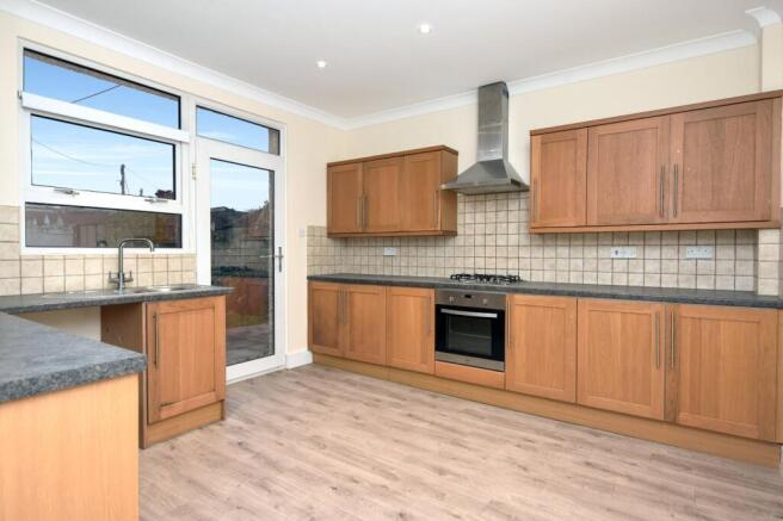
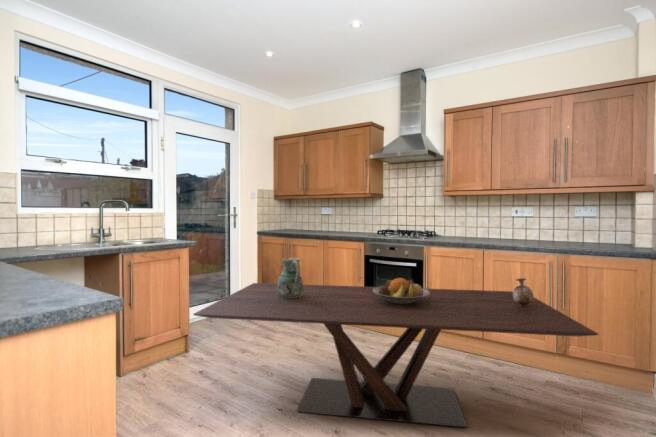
+ vase (523, 291)
+ fruit bowl (400, 288)
+ ceramic pitcher (289, 277)
+ dining table (384, 355)
